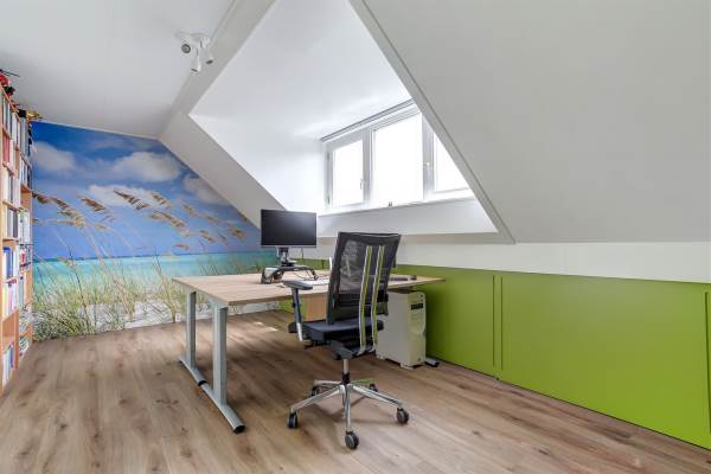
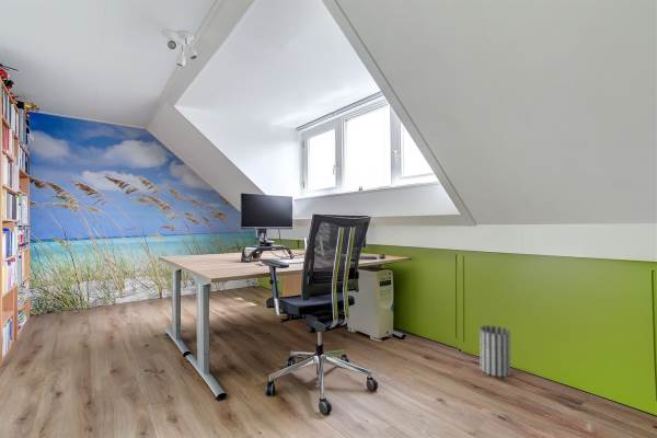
+ wastebasket (495, 349)
